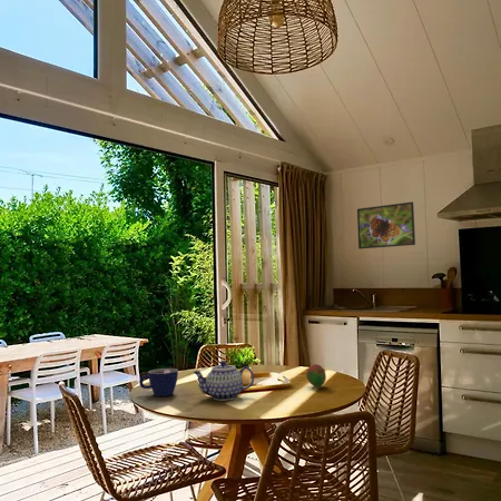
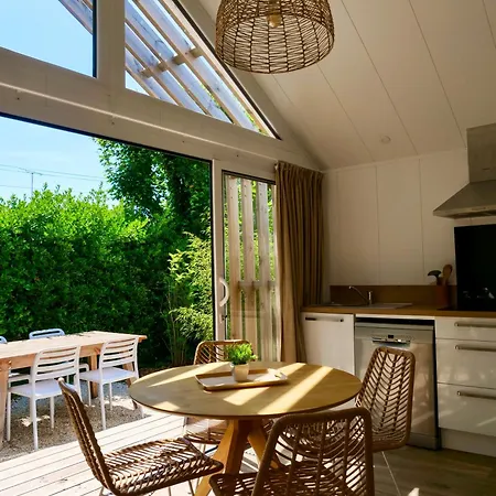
- teapot (224, 379)
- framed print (384, 226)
- fruit (316, 375)
- cup (158, 382)
